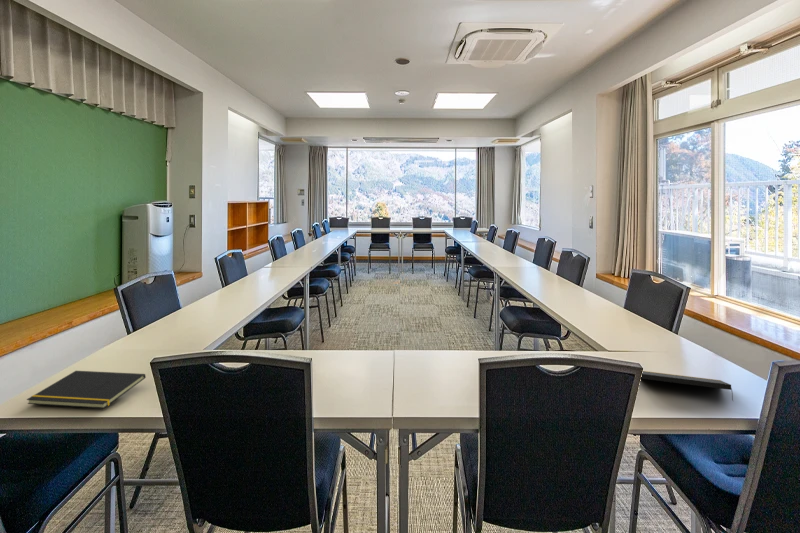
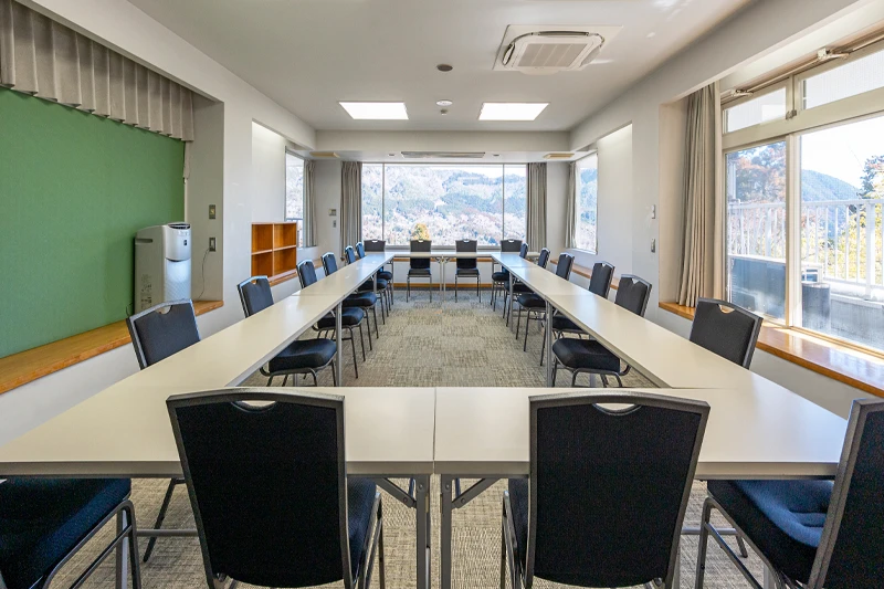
- notepad (89, 388)
- notepad (678, 379)
